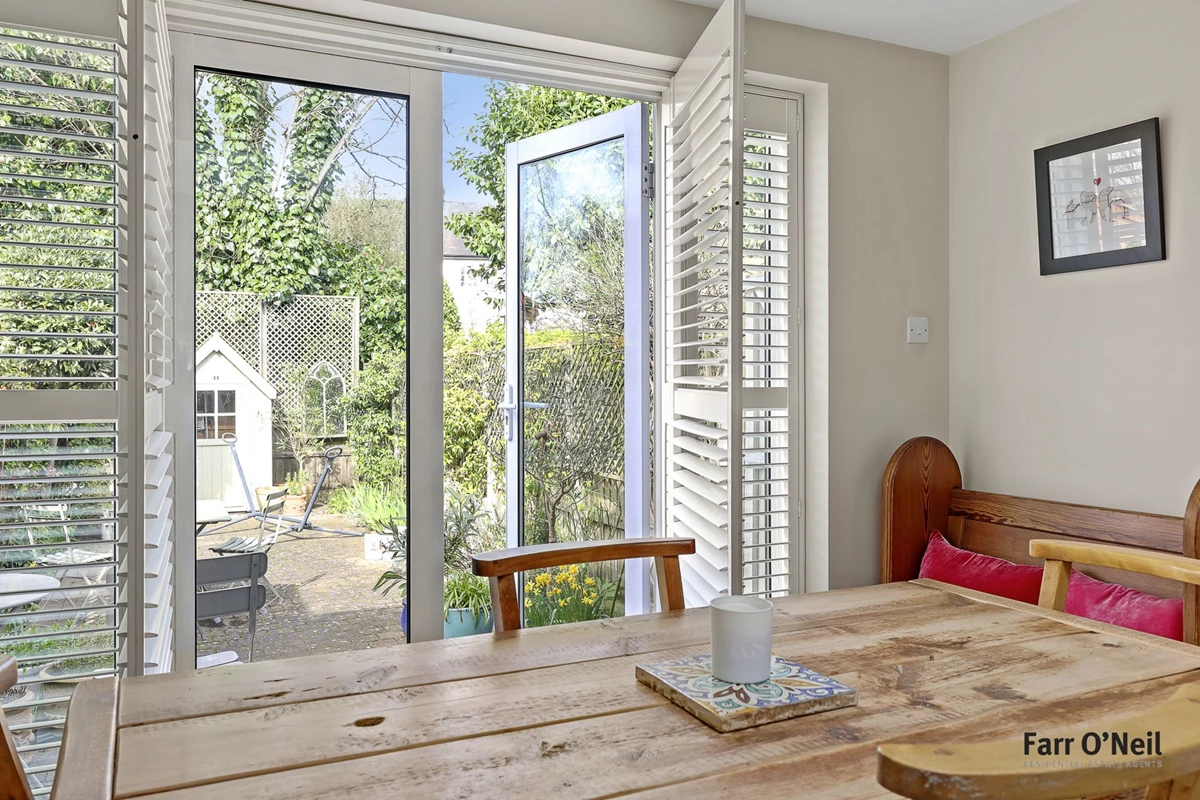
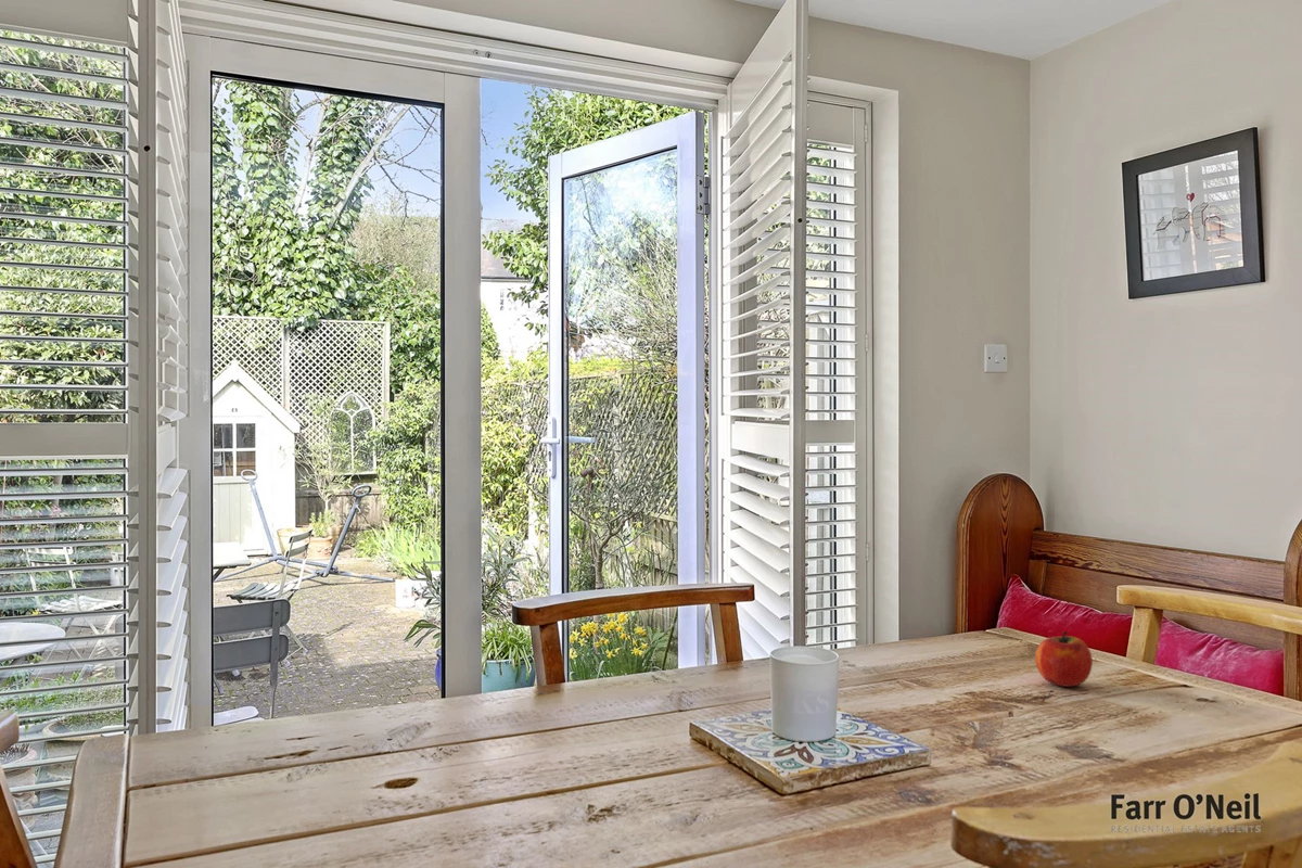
+ fruit (1063, 658)
